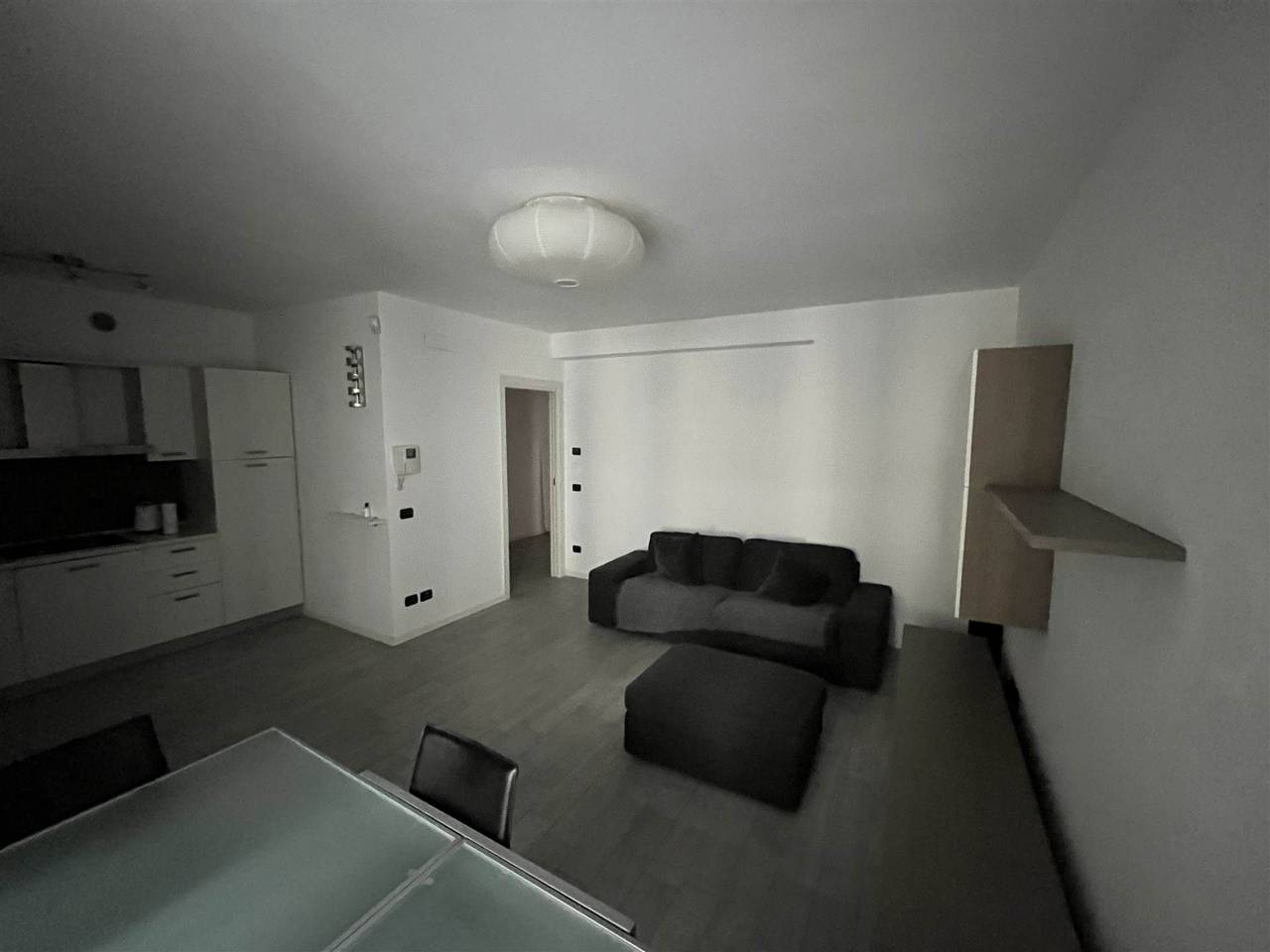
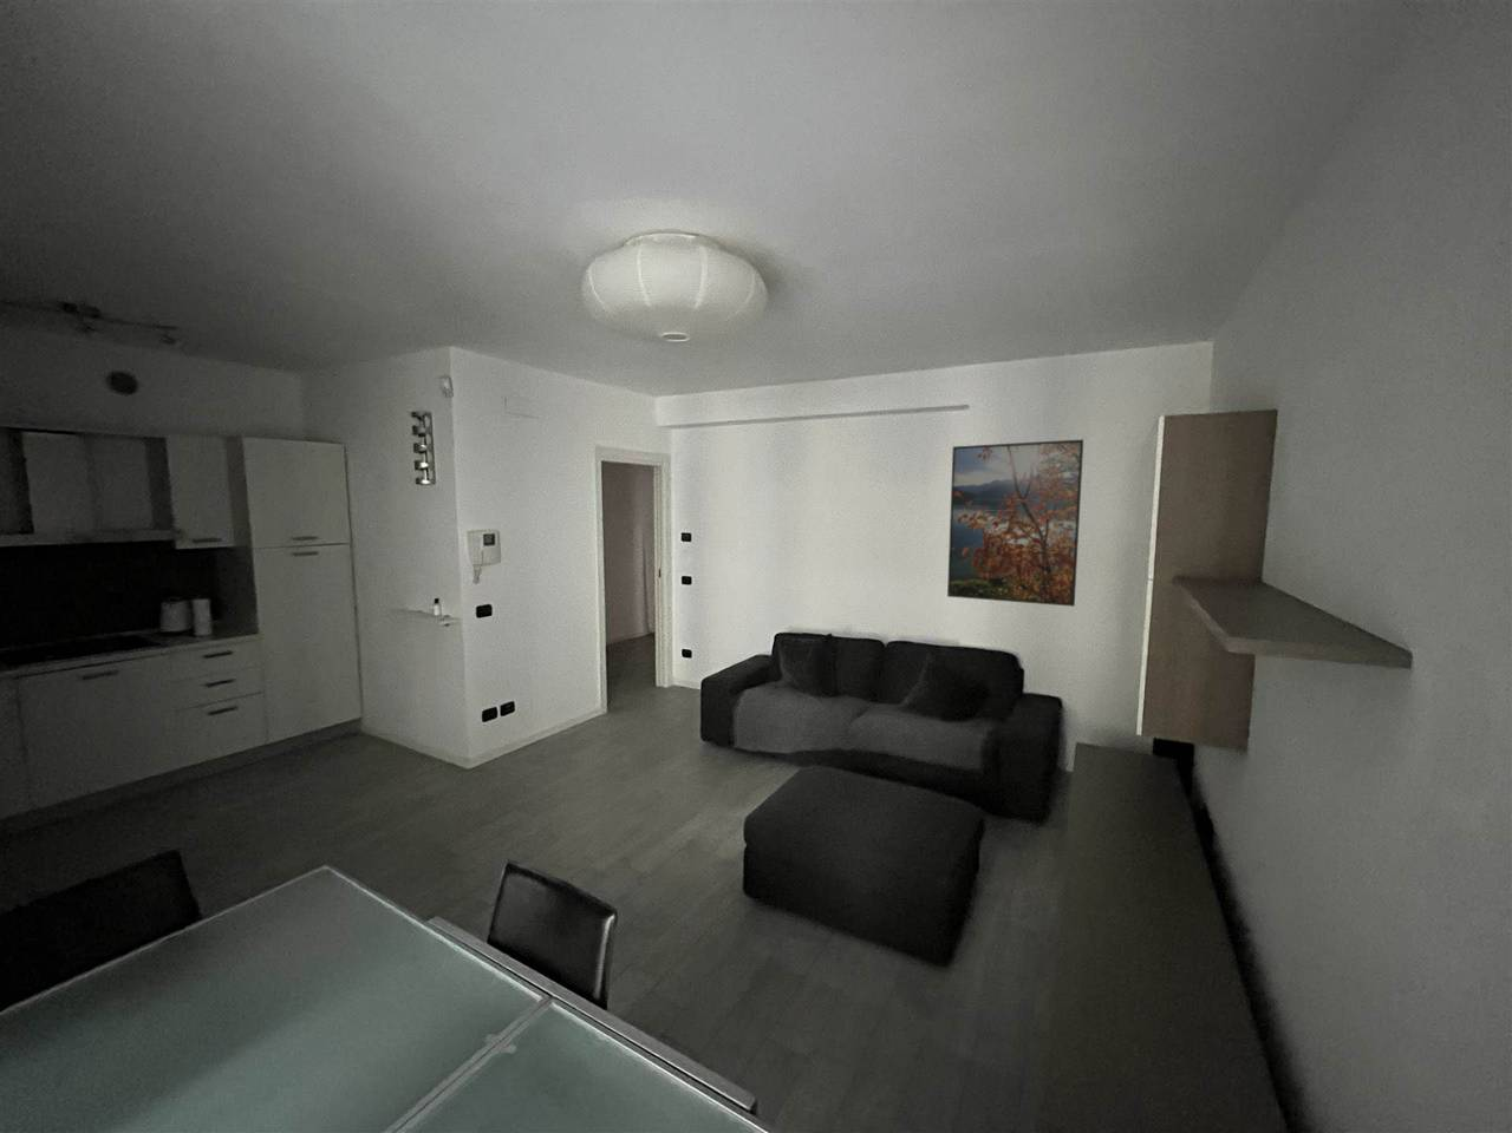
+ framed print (1011, 522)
